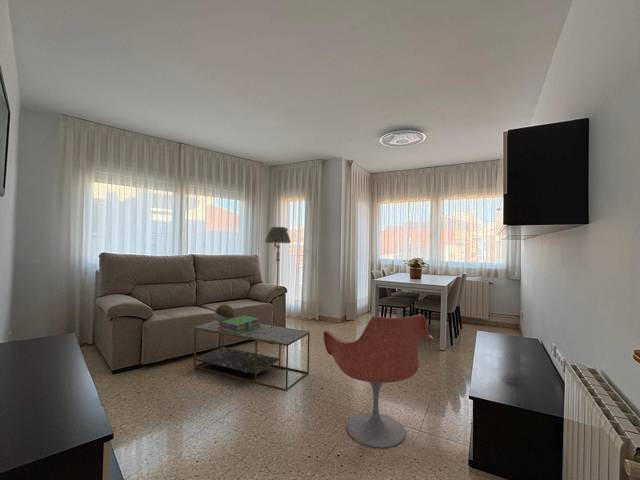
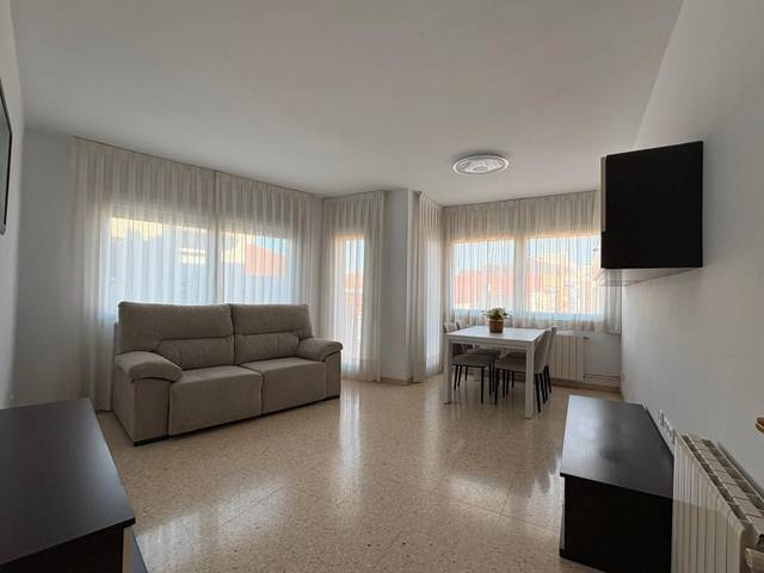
- decorative ball (224, 313)
- coffee table (250, 352)
- floor lamp (277, 283)
- stack of books (240, 324)
- armchair (376, 367)
